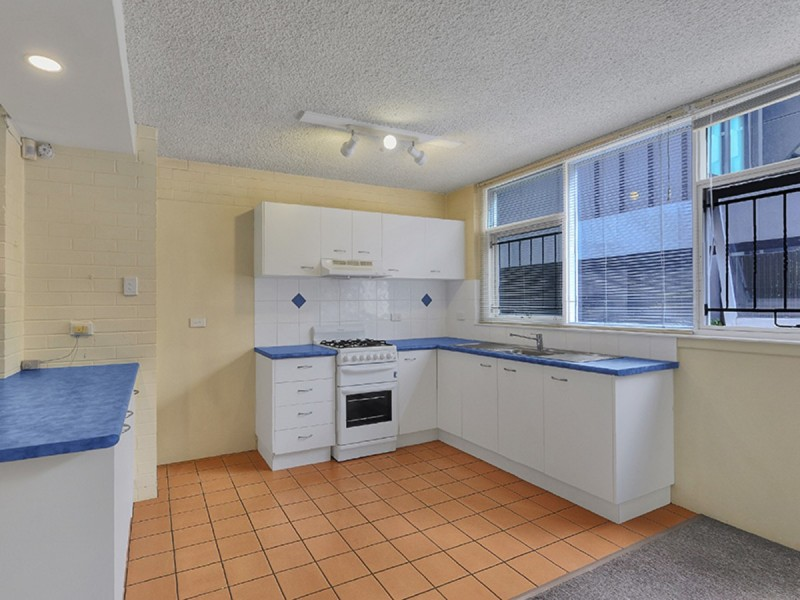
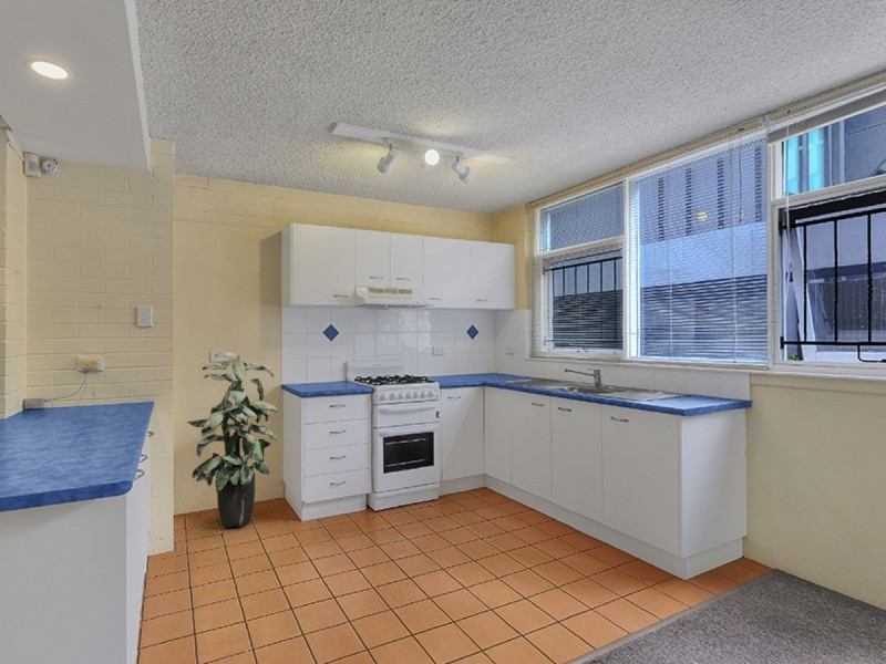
+ indoor plant (233, 437)
